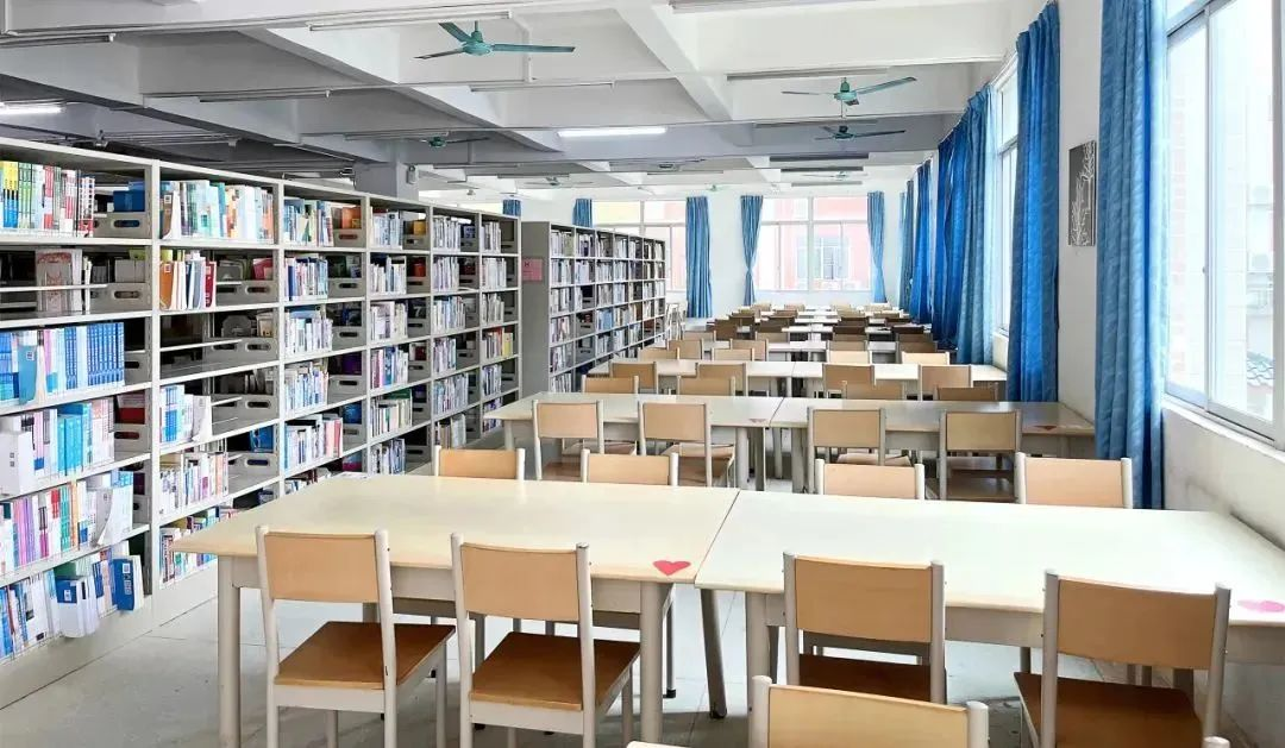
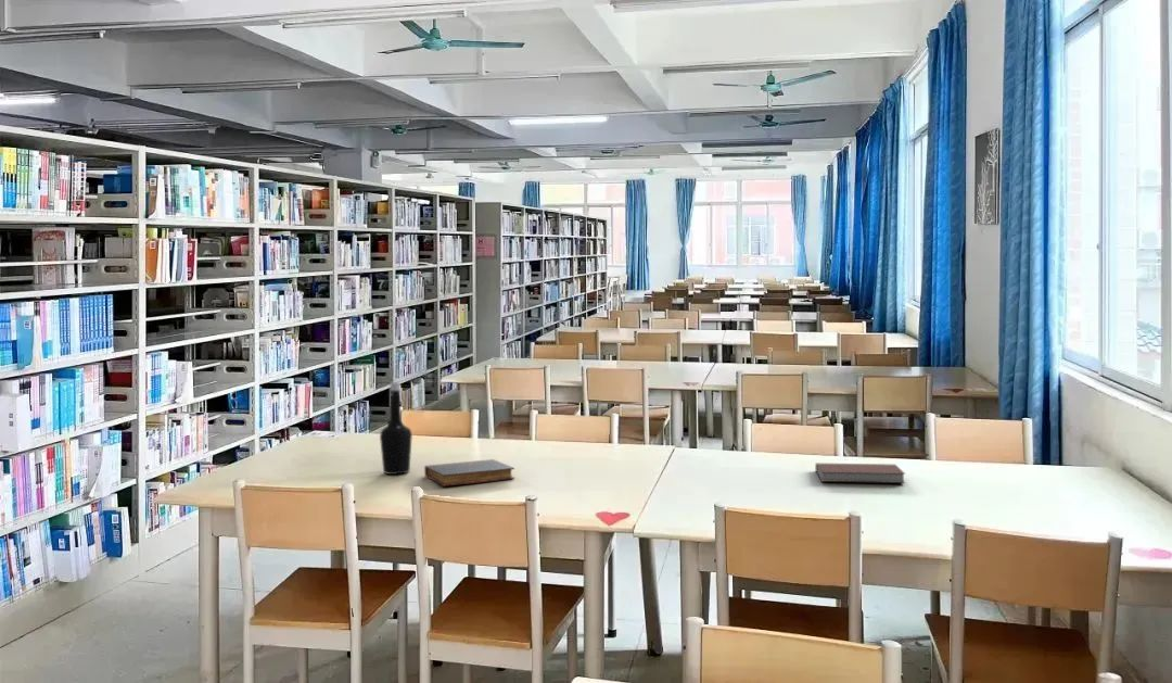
+ bottle (395, 427)
+ book (858, 472)
+ book (469, 471)
